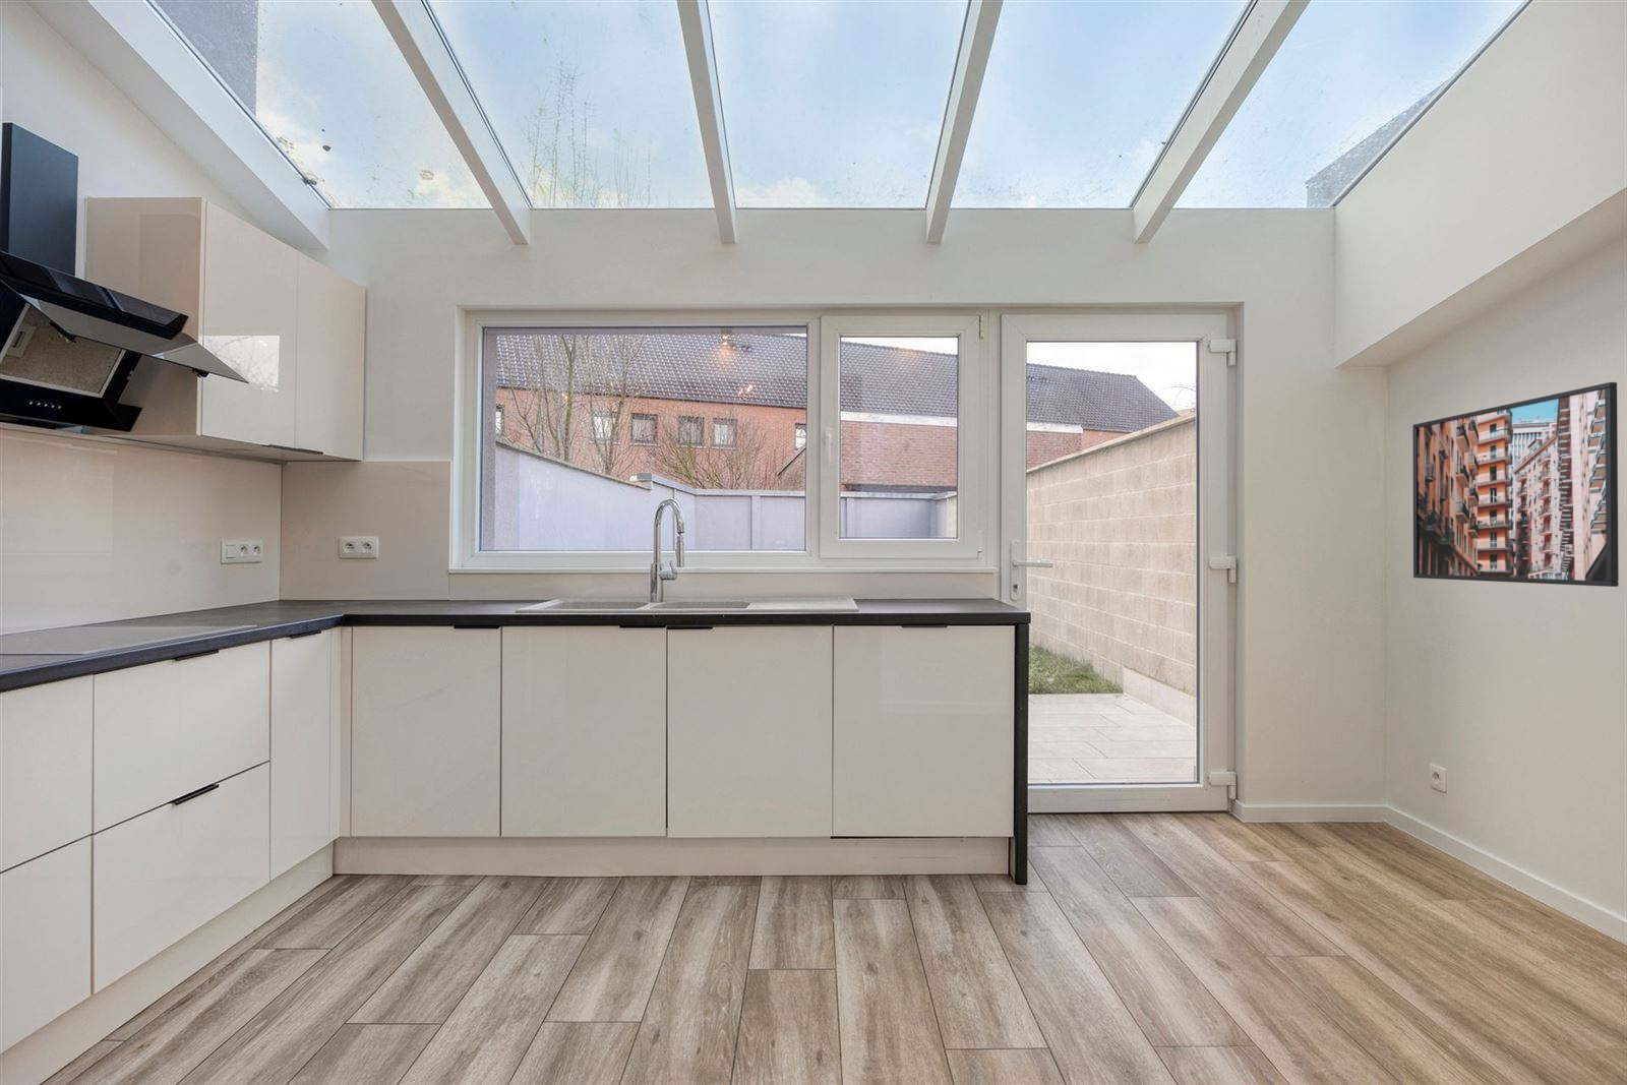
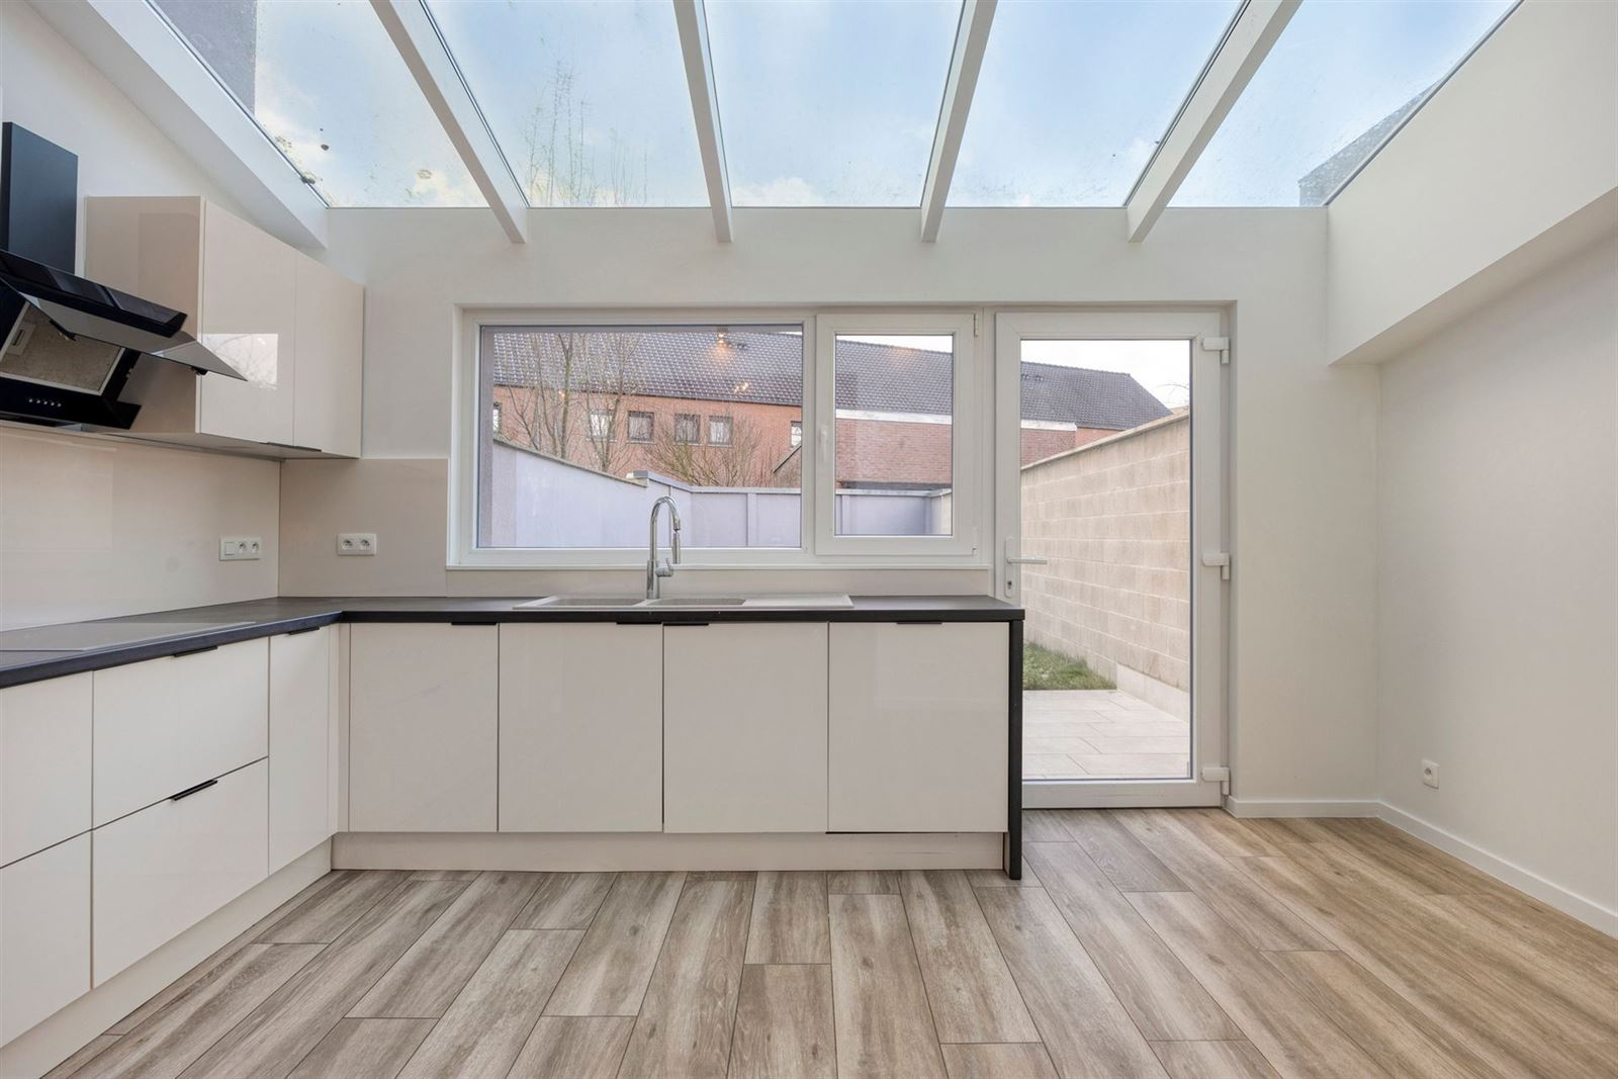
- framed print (1500, 493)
